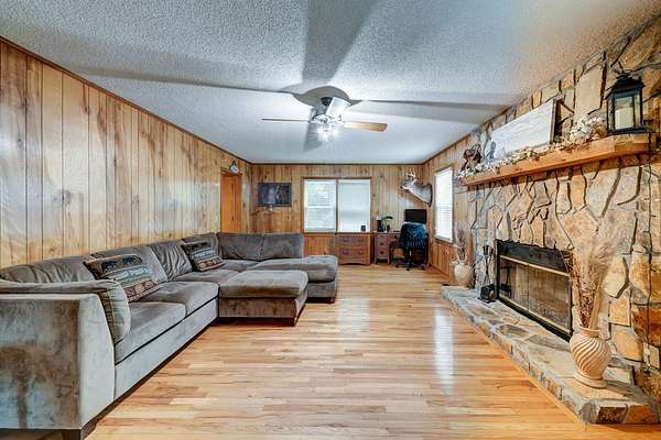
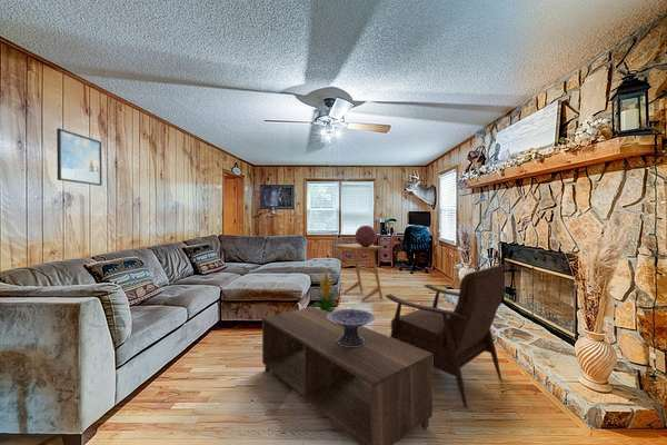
+ armchair (444, 318)
+ coffee table (334, 364)
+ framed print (81, 159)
+ side table (358, 270)
+ decorative globe (366, 236)
+ decorative bowl (350, 328)
+ indoor plant (326, 295)
